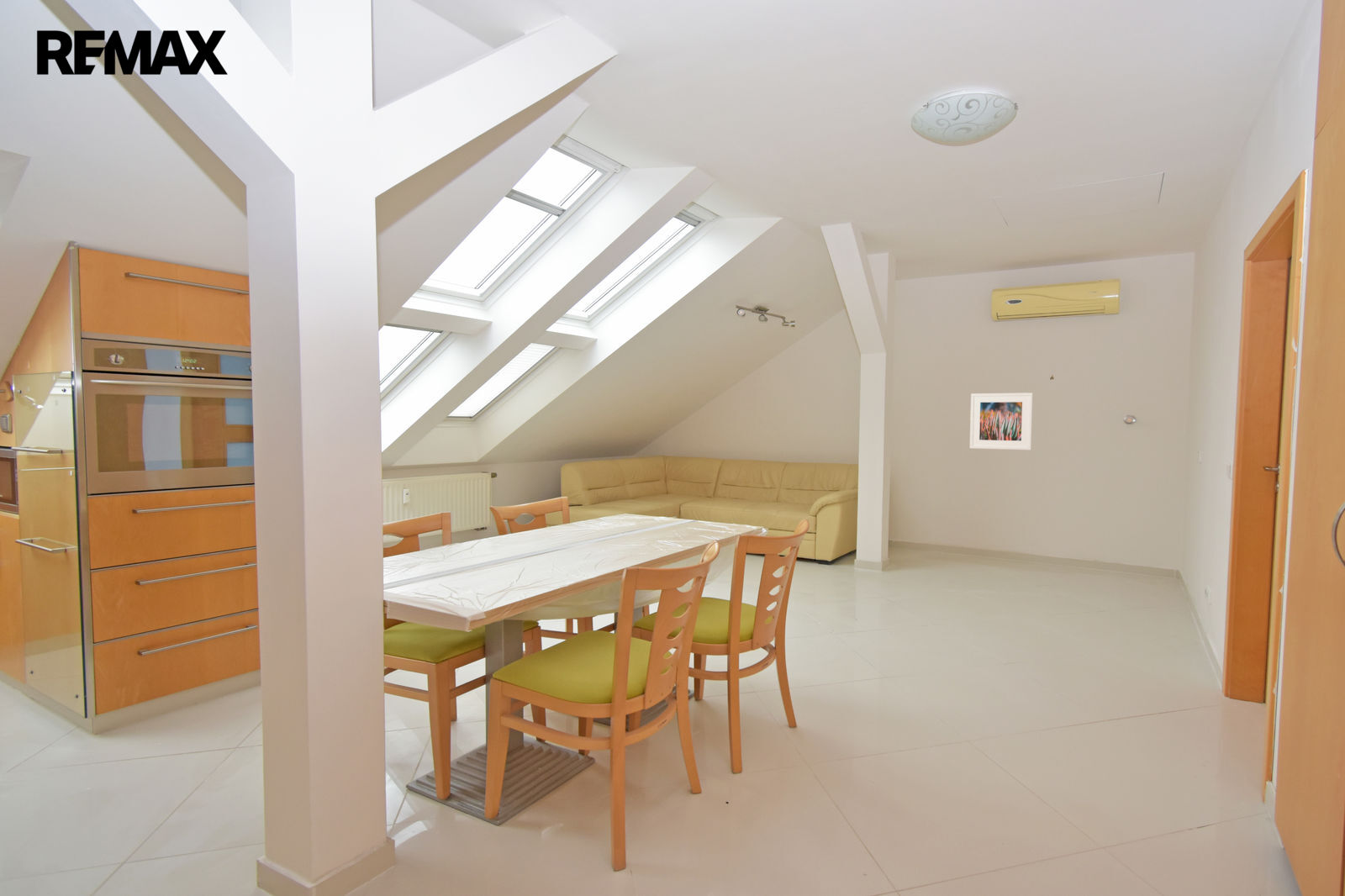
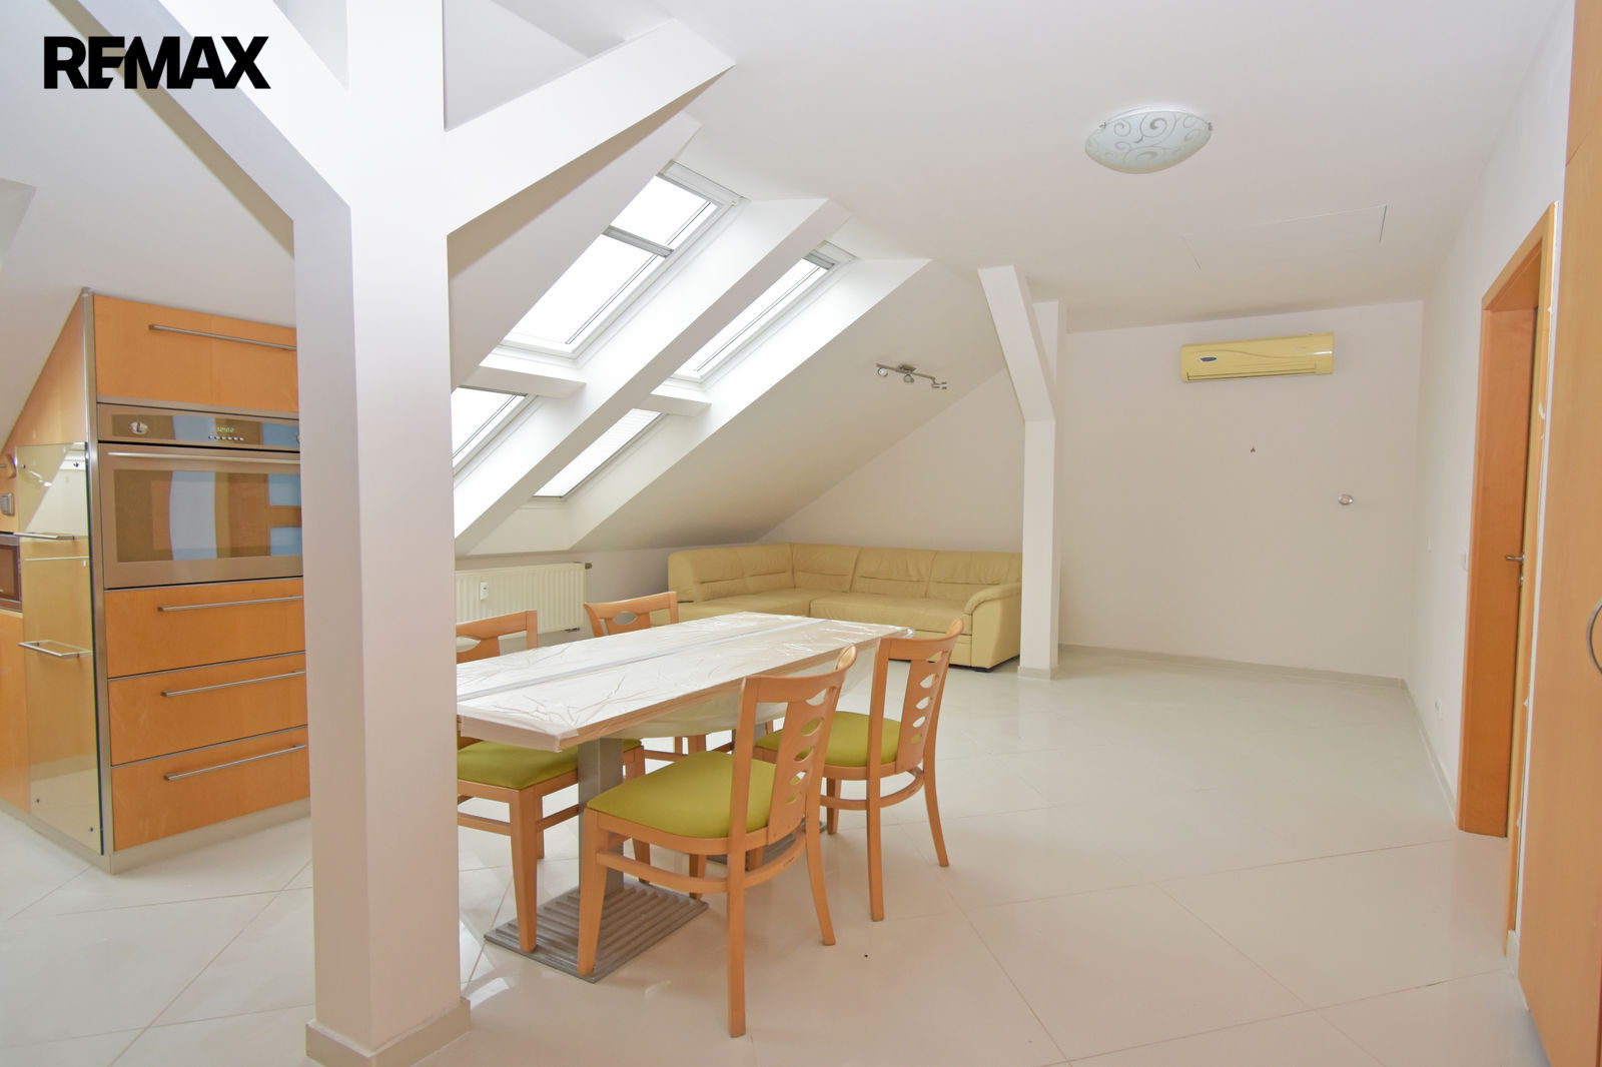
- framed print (1000, 421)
